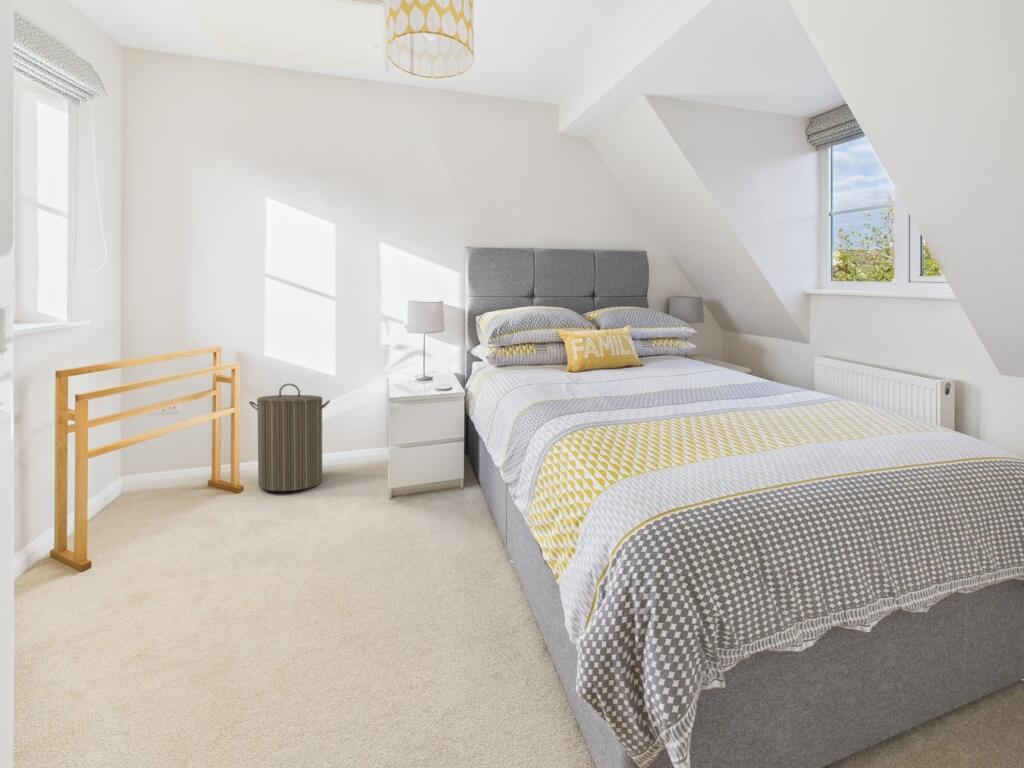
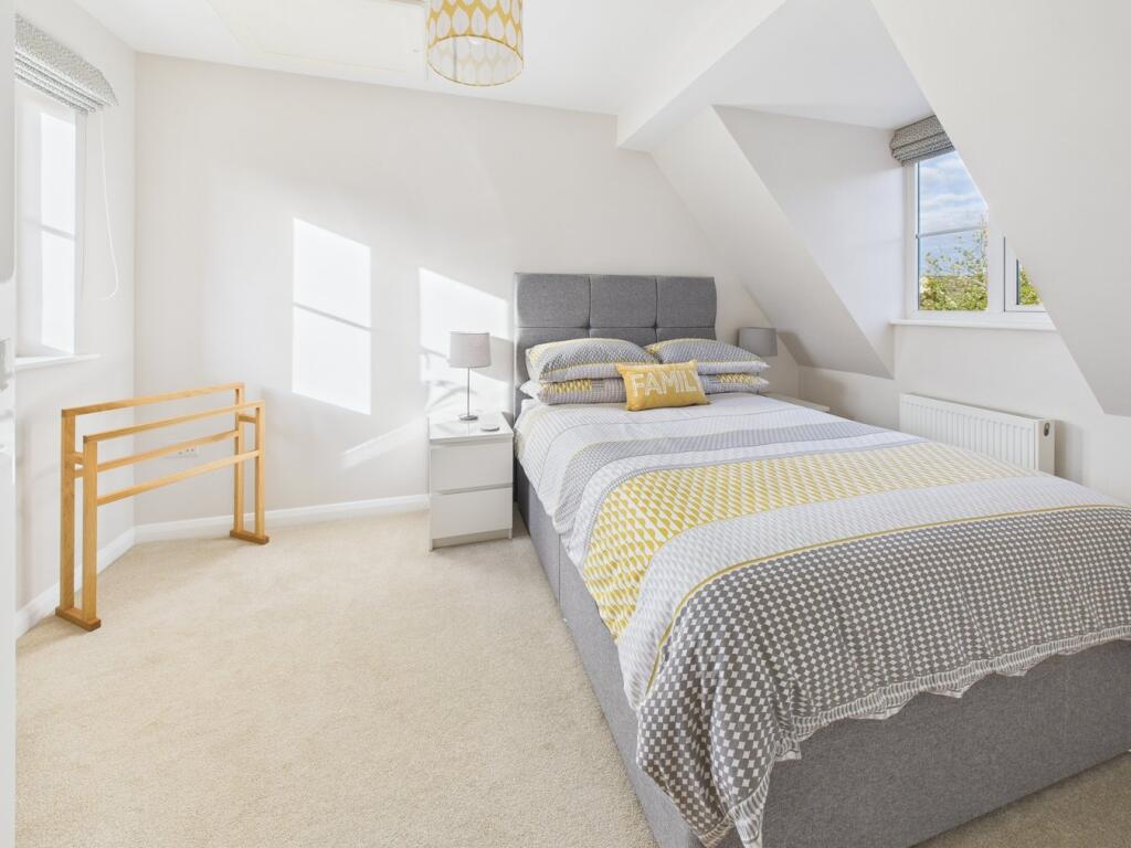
- laundry hamper (290, 433)
